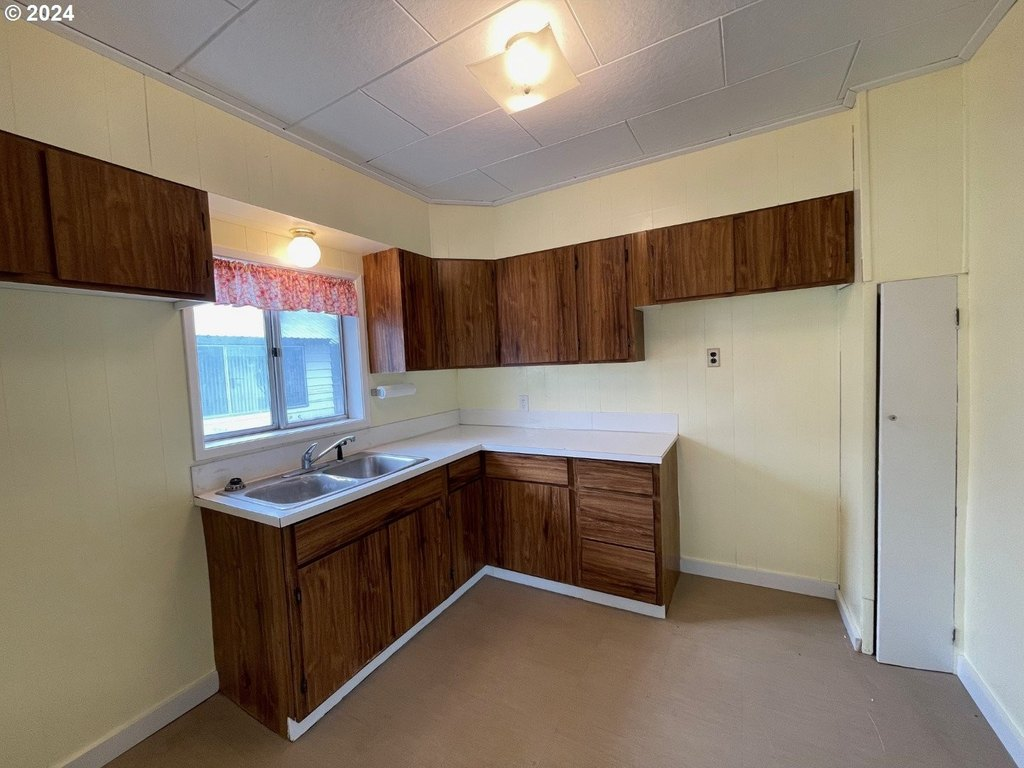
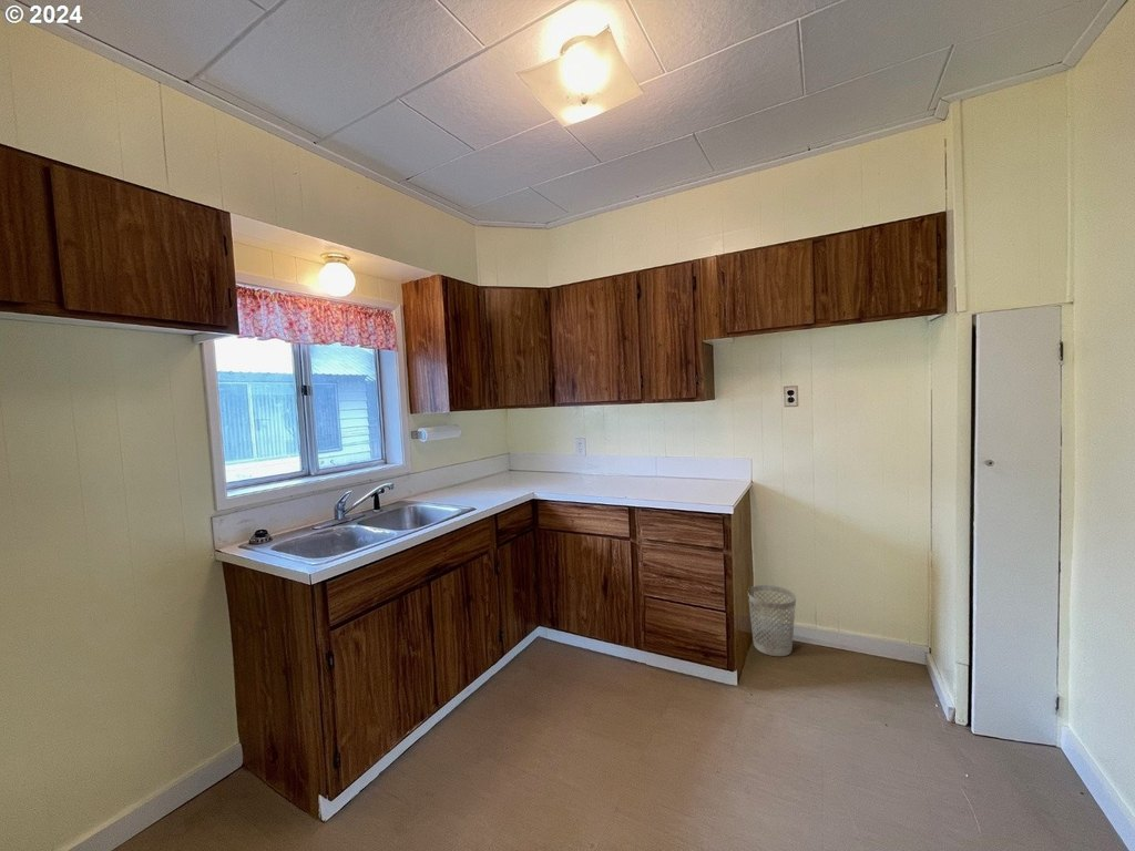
+ wastebasket (771, 619)
